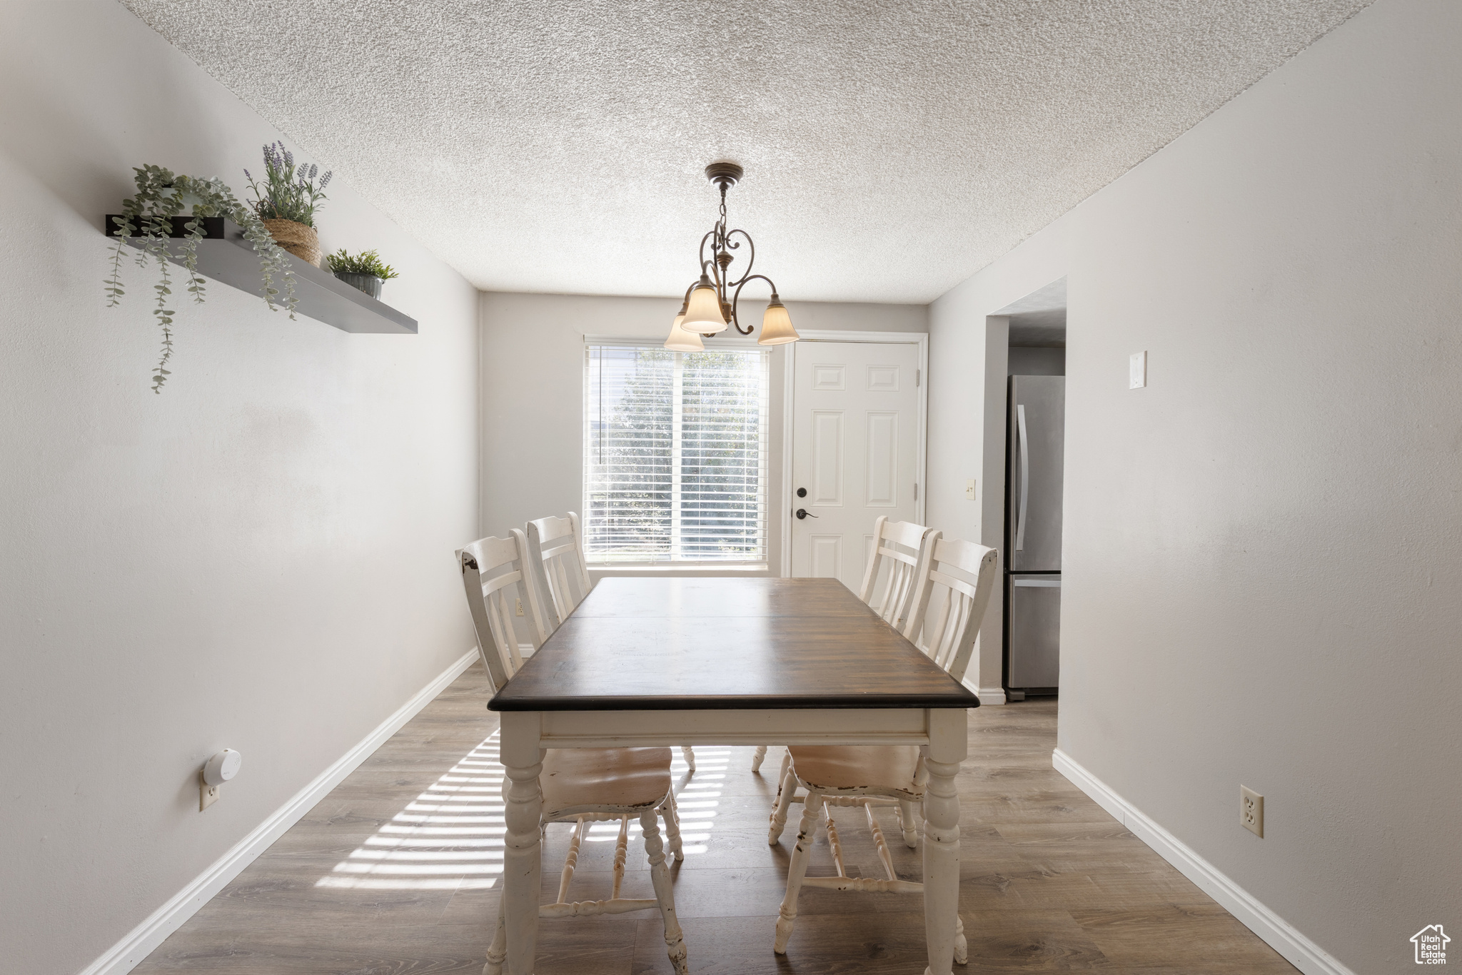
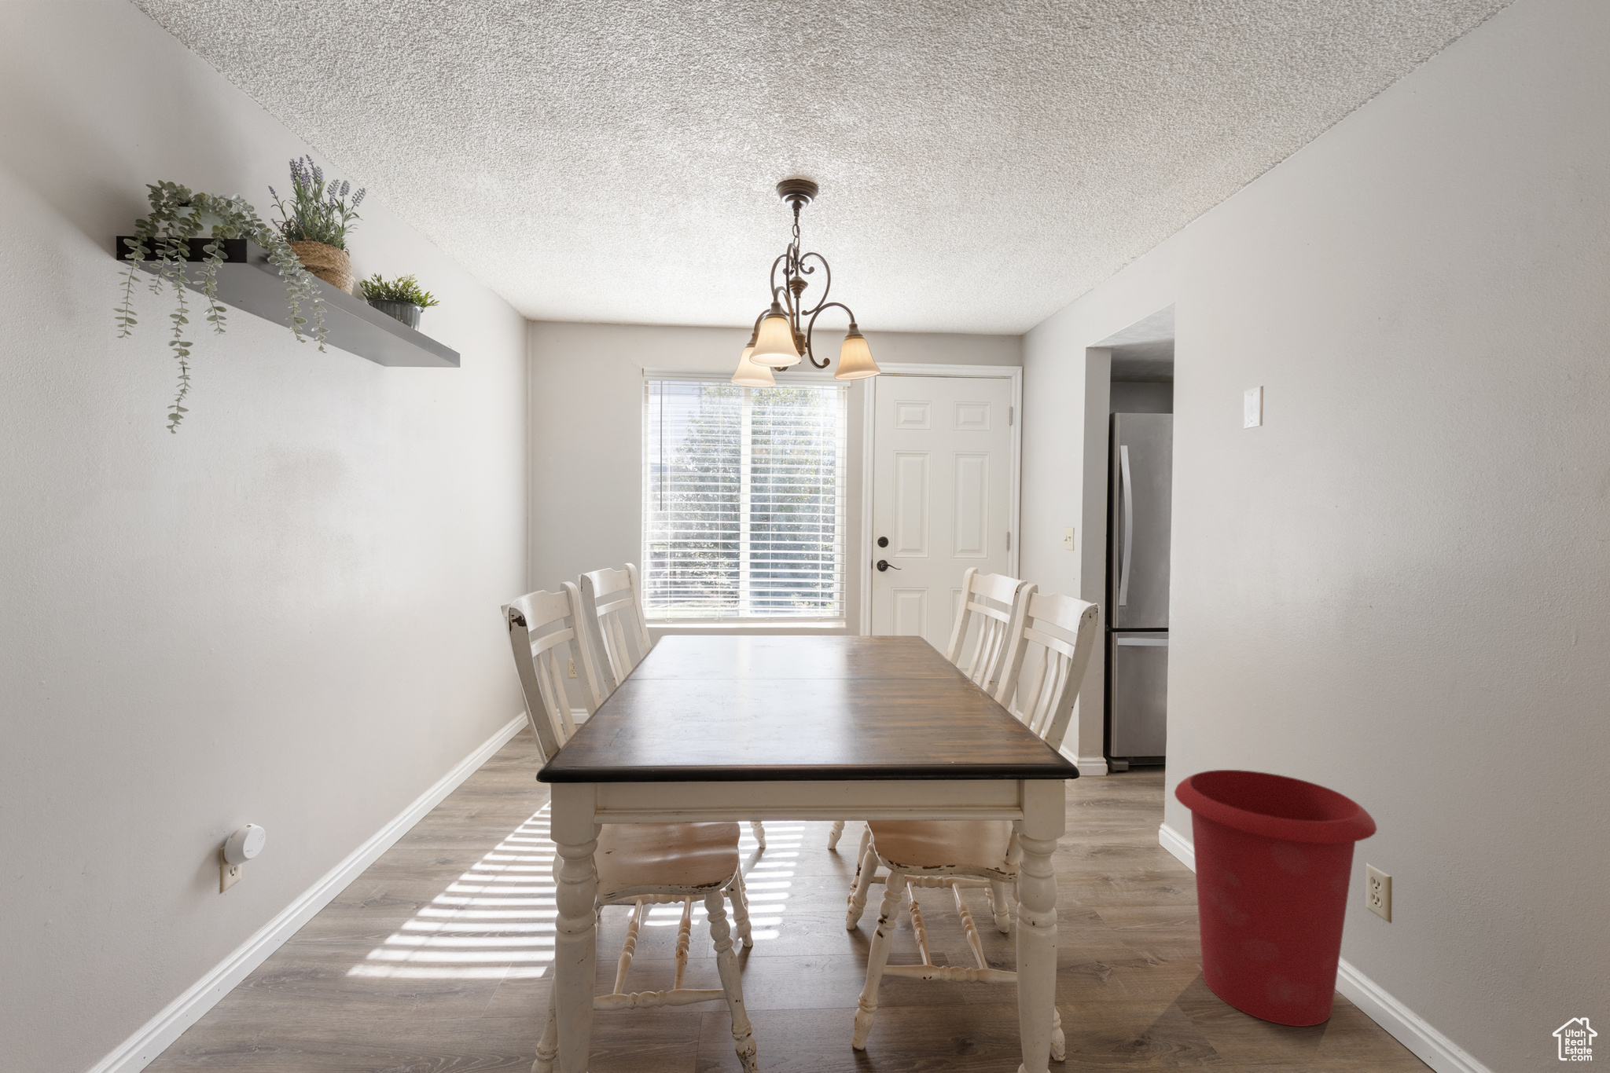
+ waste bin (1267, 891)
